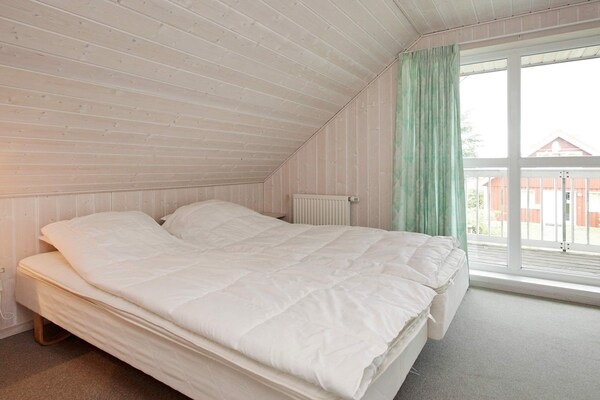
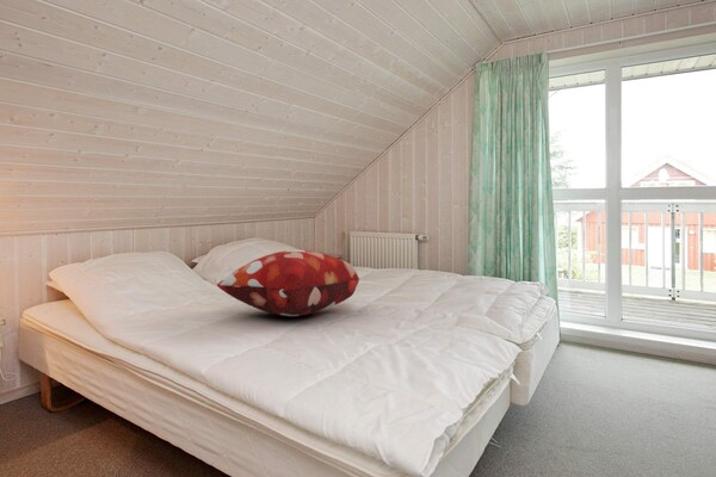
+ decorative pillow (291, 281)
